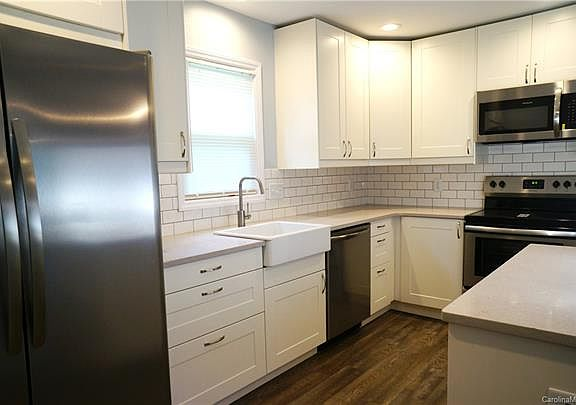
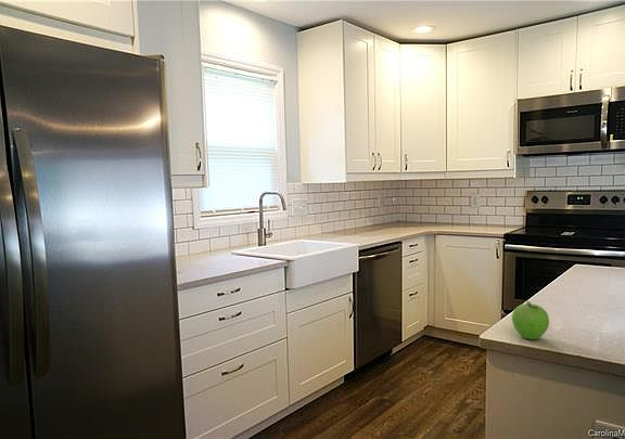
+ fruit (530, 319)
